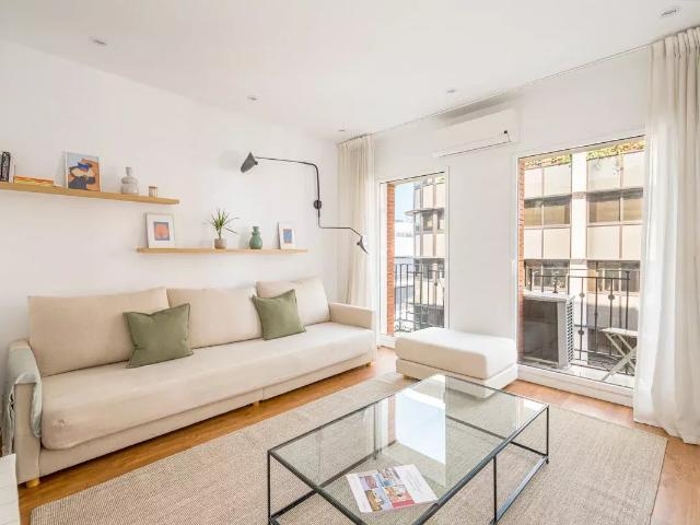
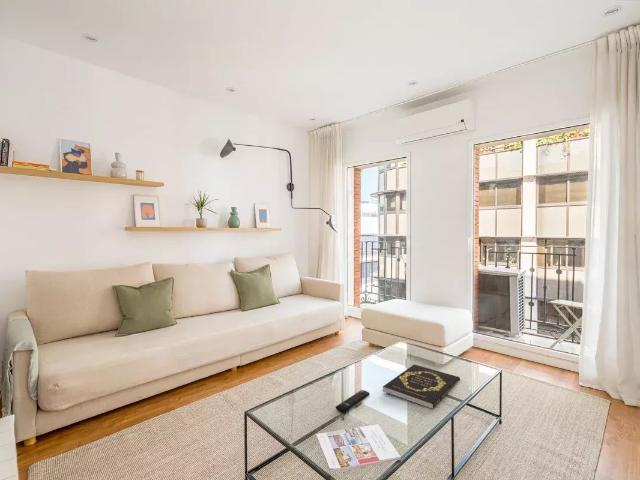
+ book (422, 383)
+ remote control (353, 400)
